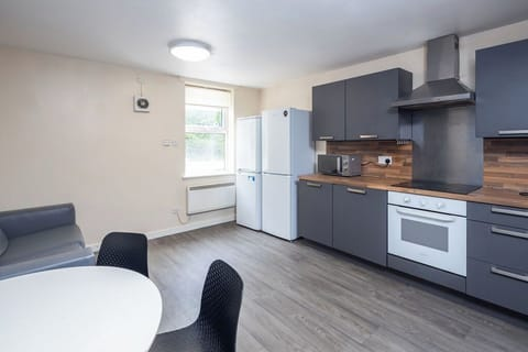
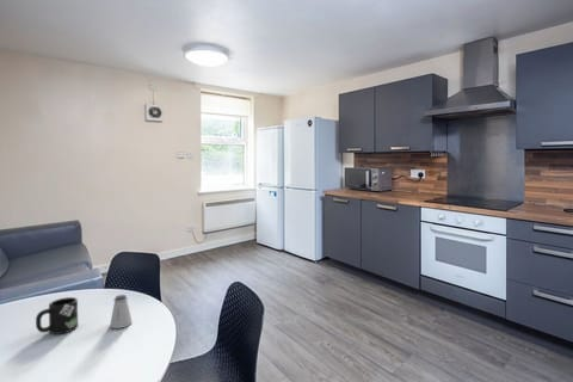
+ saltshaker (121, 309)
+ mug (57, 316)
